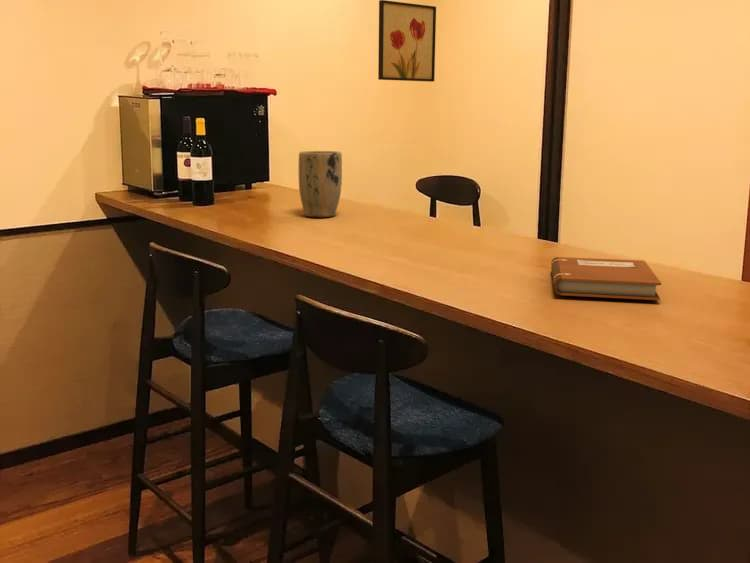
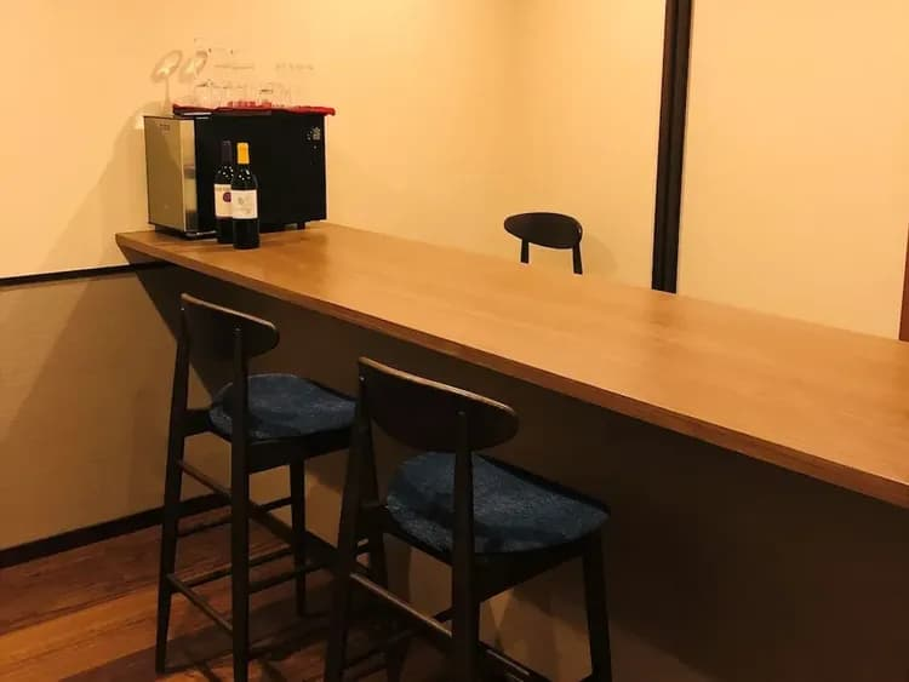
- wall art (406, 42)
- notebook (601, 276)
- plant pot (320, 183)
